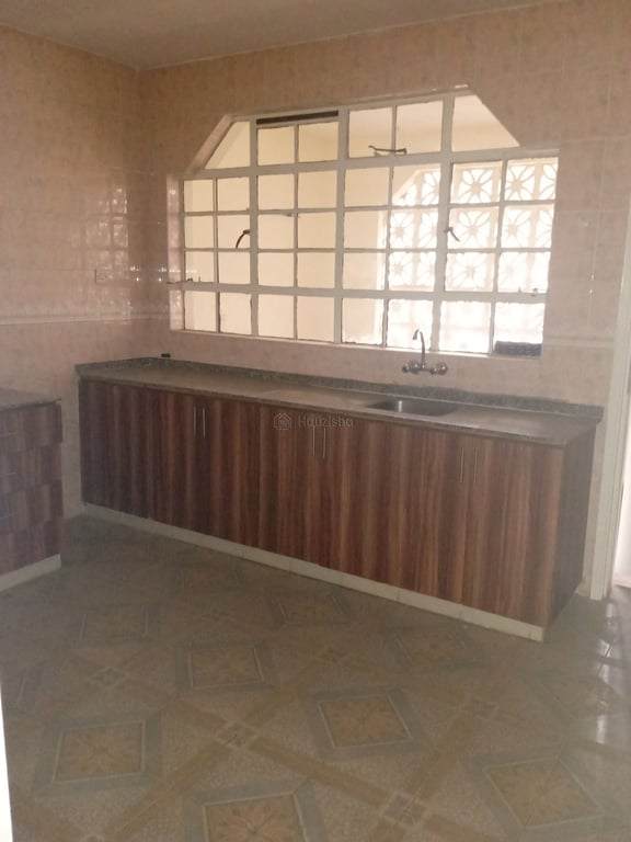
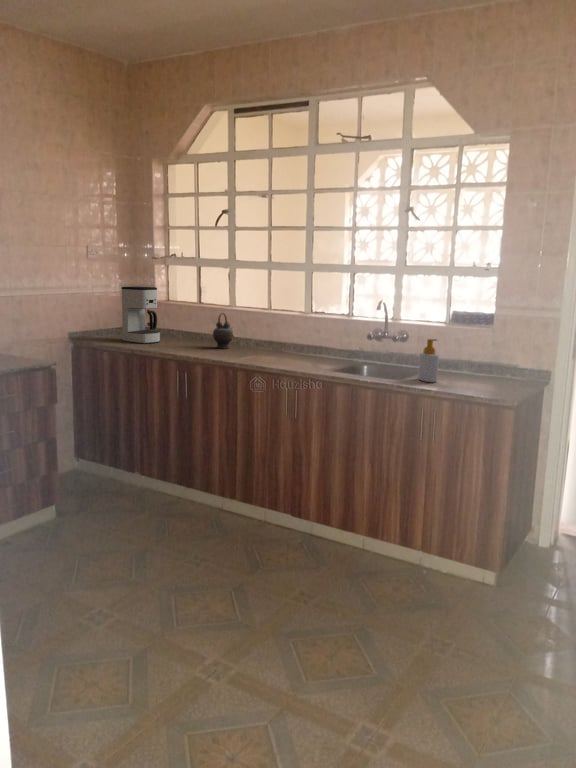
+ soap bottle (428, 359)
+ teapot (224, 330)
+ coffee maker (143, 314)
